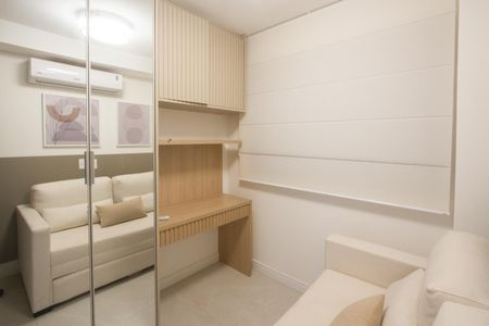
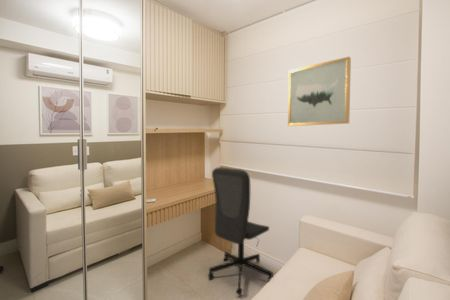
+ wall art (316, 94)
+ office chair (242, 220)
